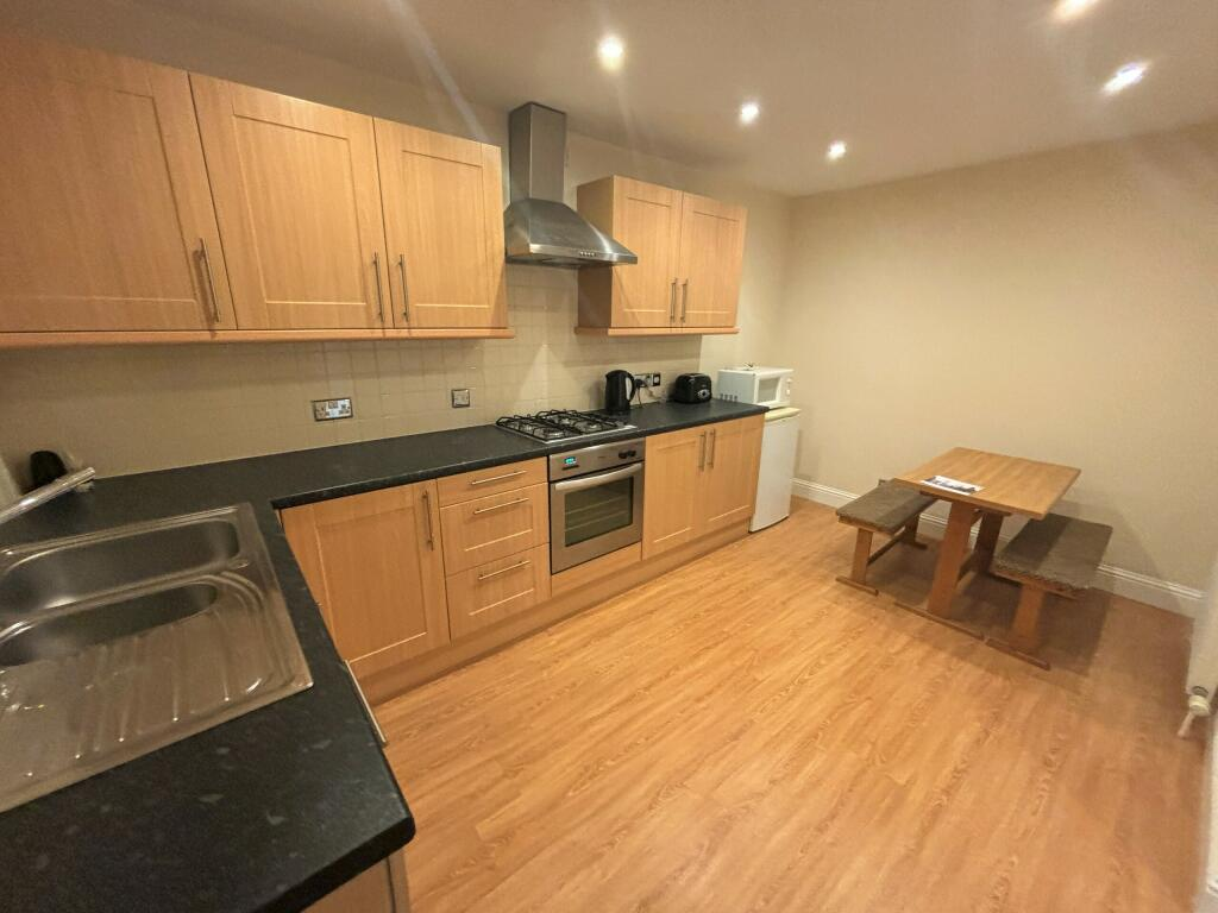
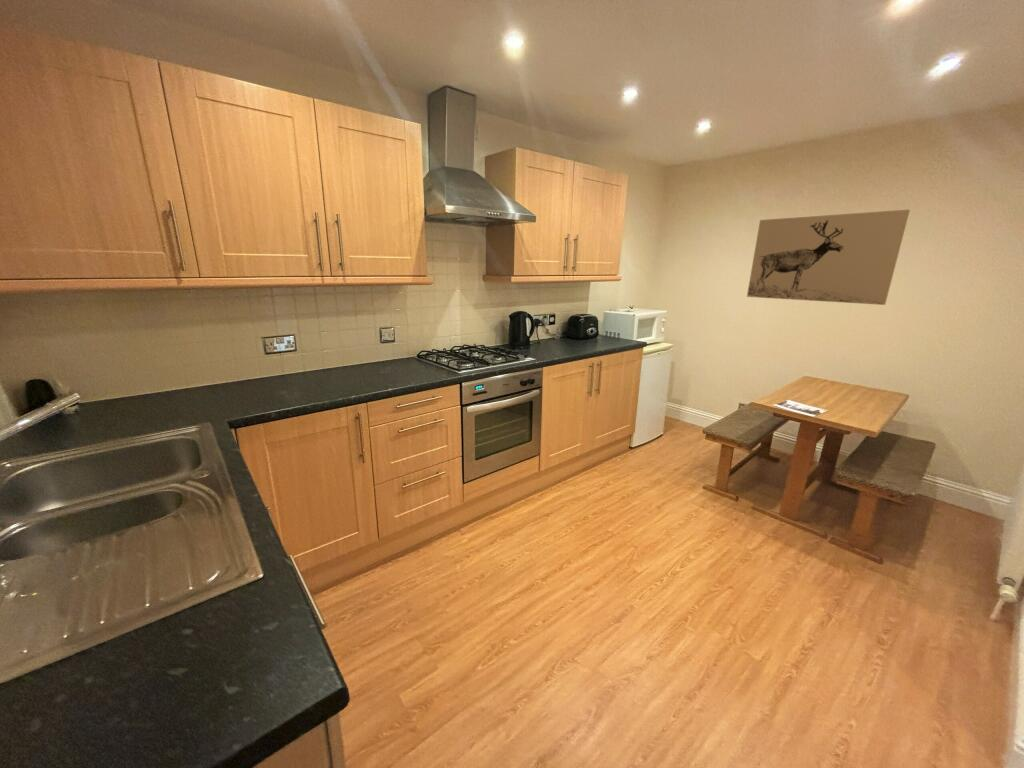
+ wall art (817, 259)
